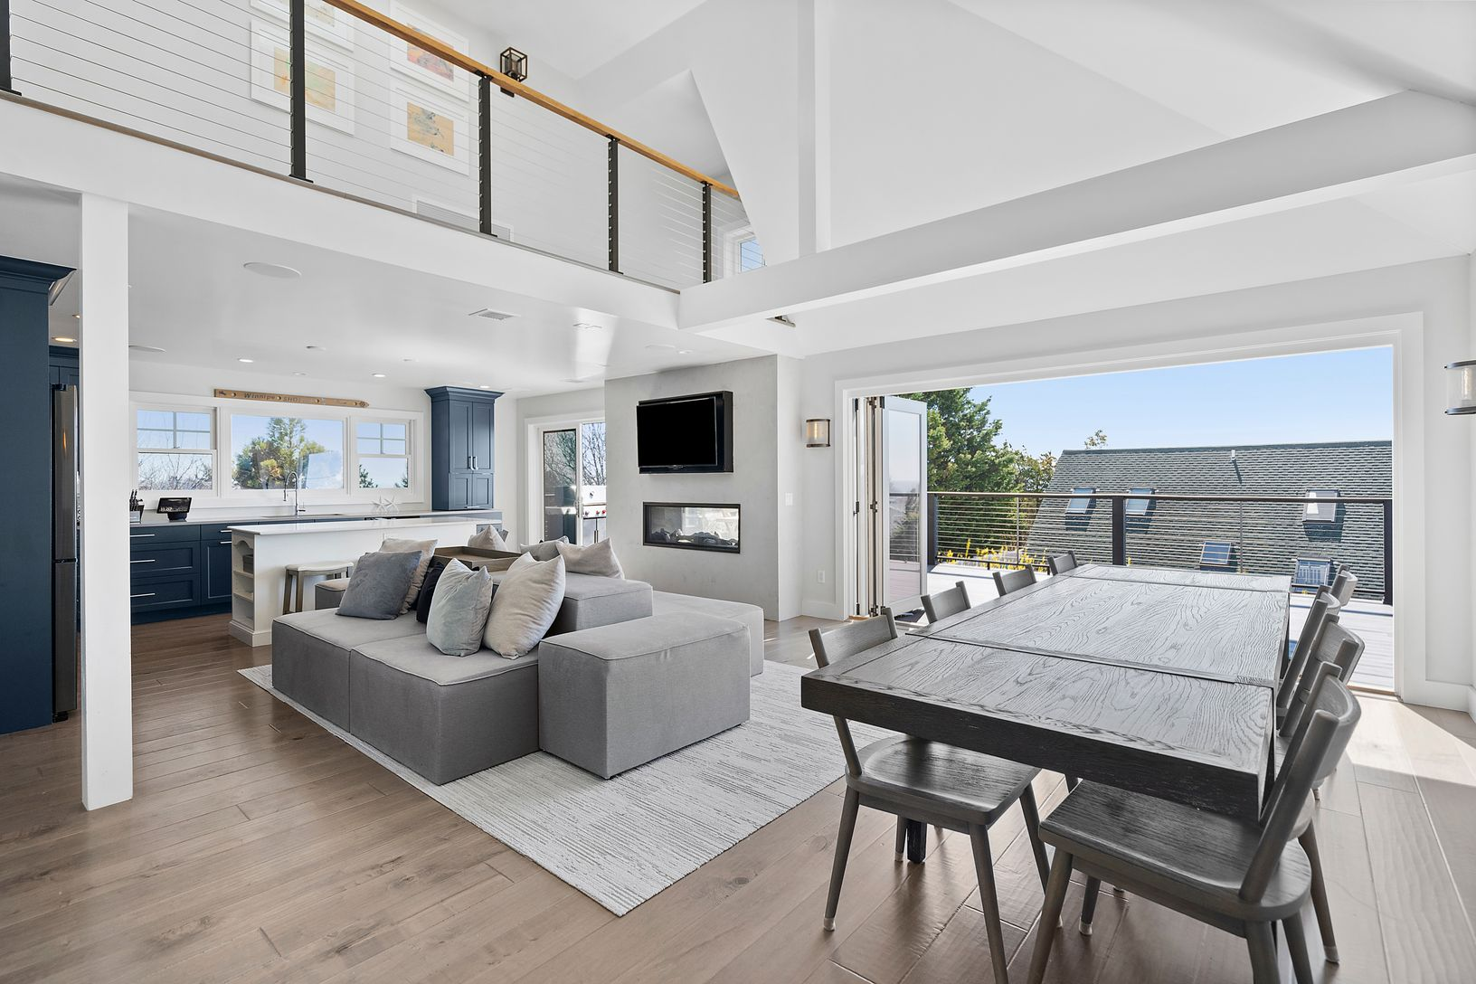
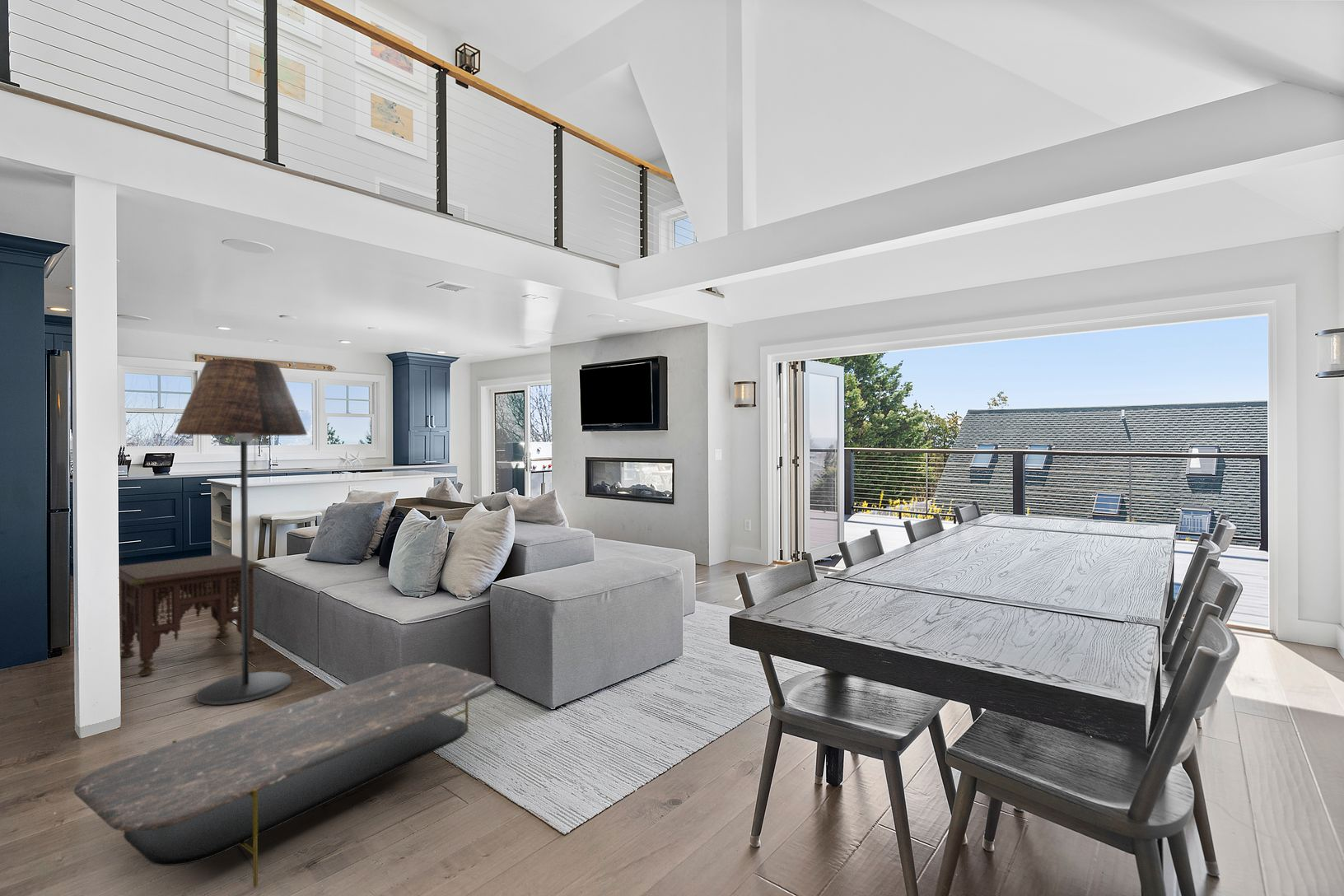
+ coffee table (324, 759)
+ floor lamp (244, 525)
+ side table (187, 609)
